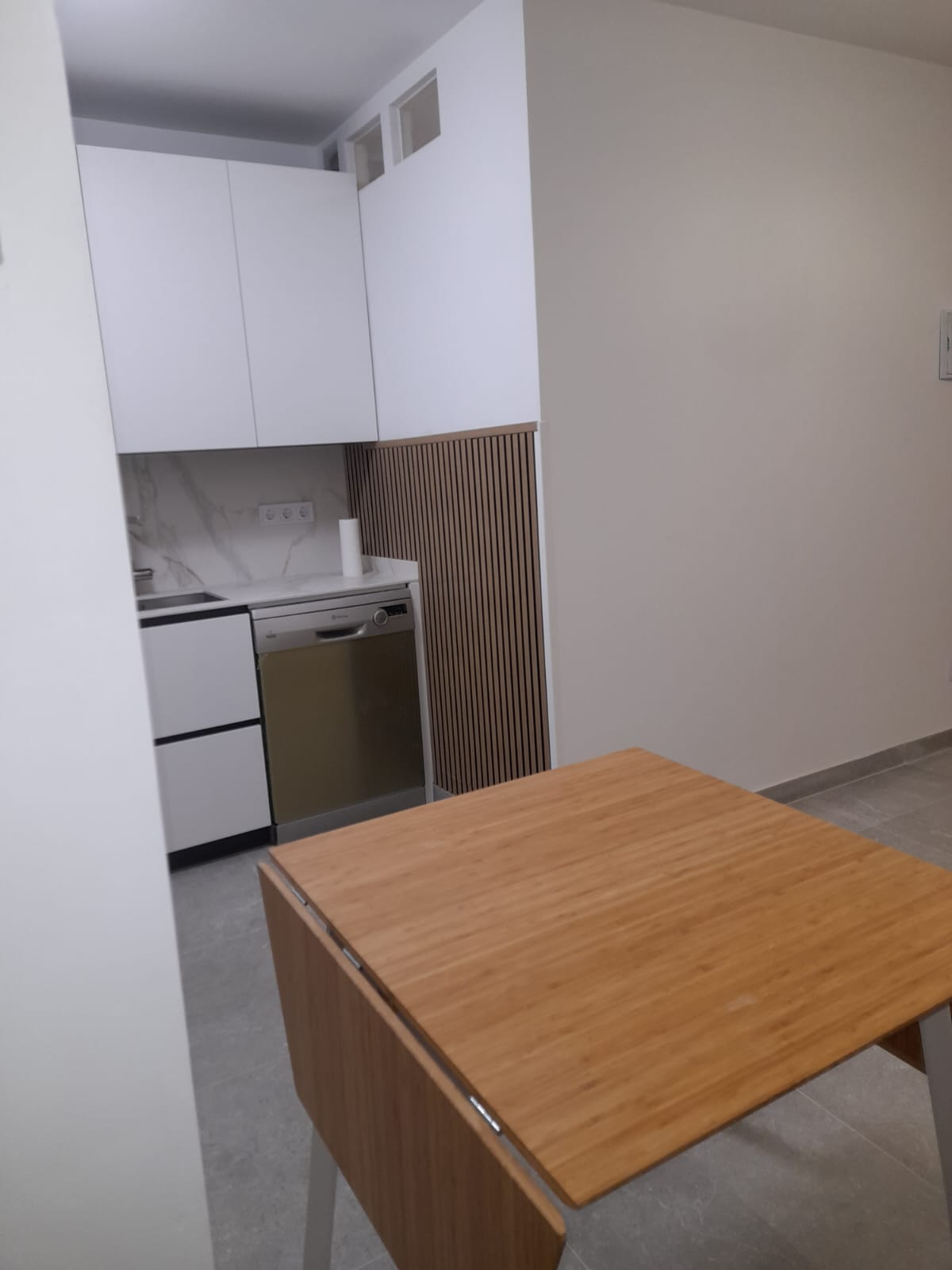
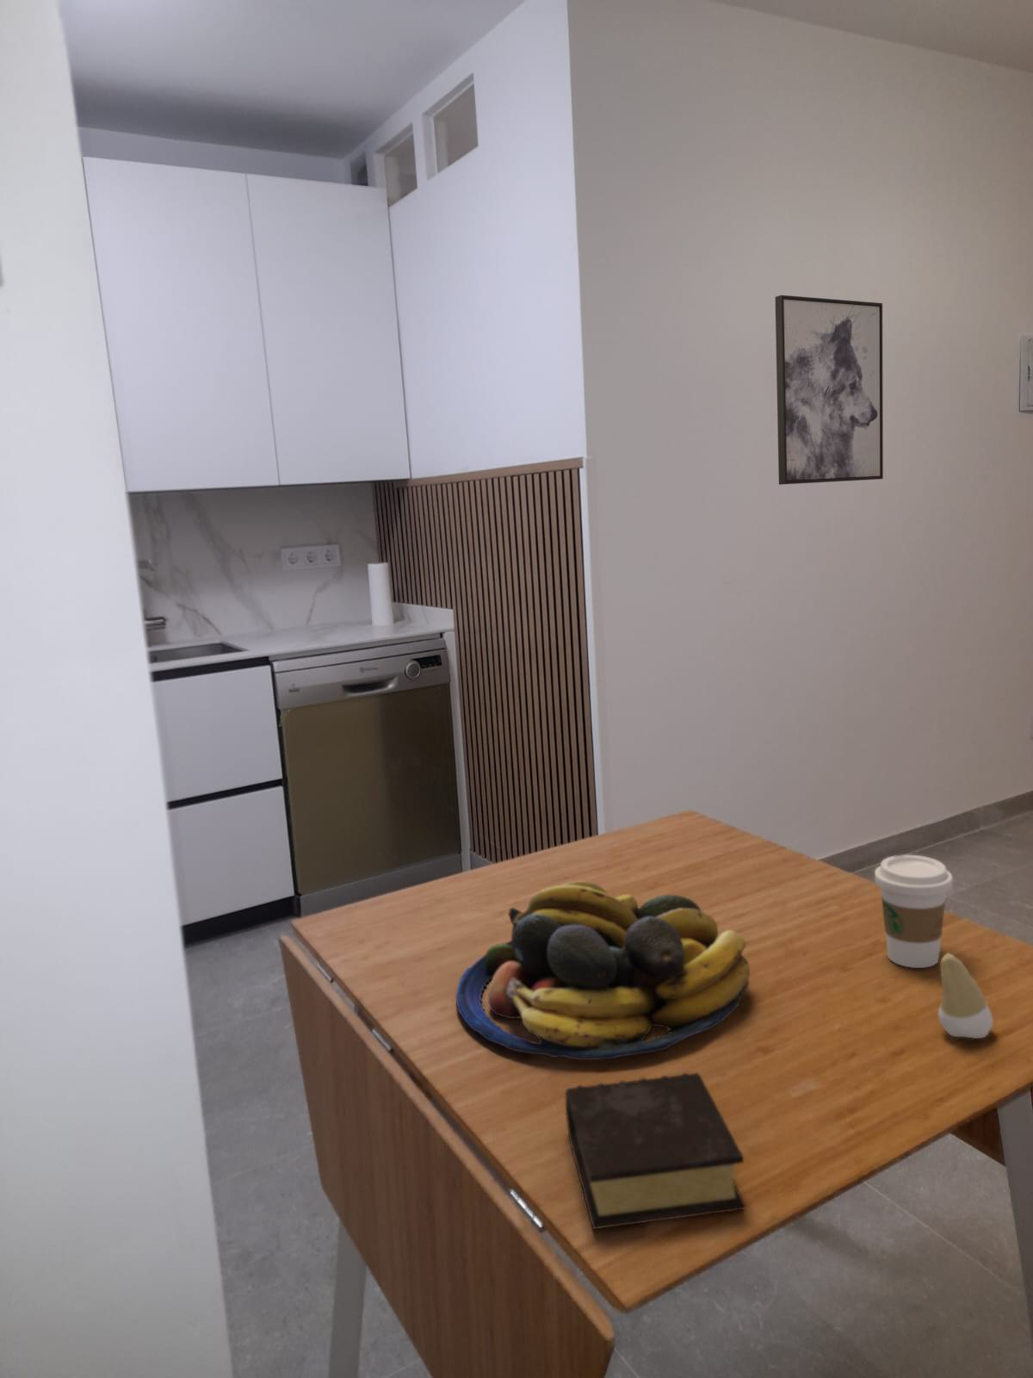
+ wall art (831, 392)
+ book (648, 1140)
+ coffee cup (913, 911)
+ tooth (966, 991)
+ fruit bowl (595, 937)
